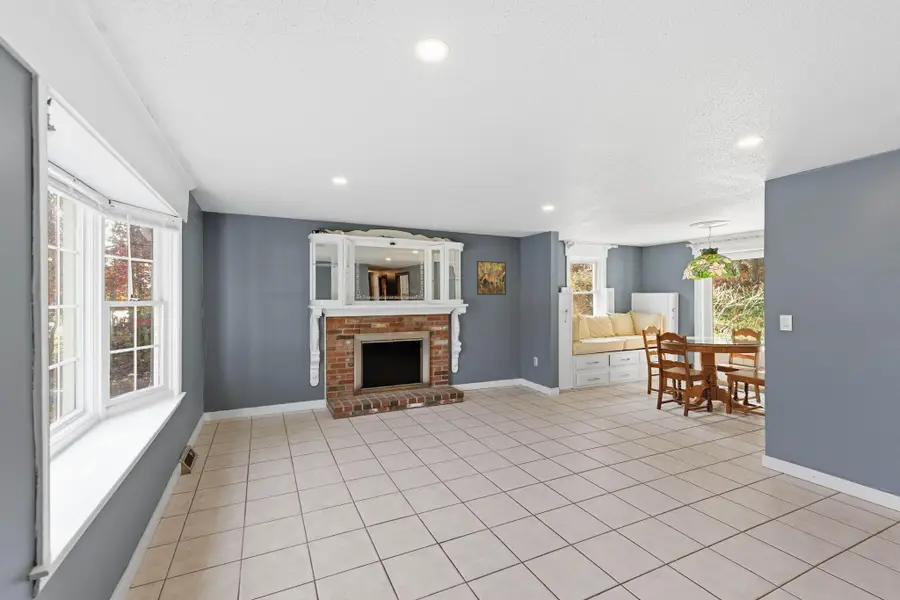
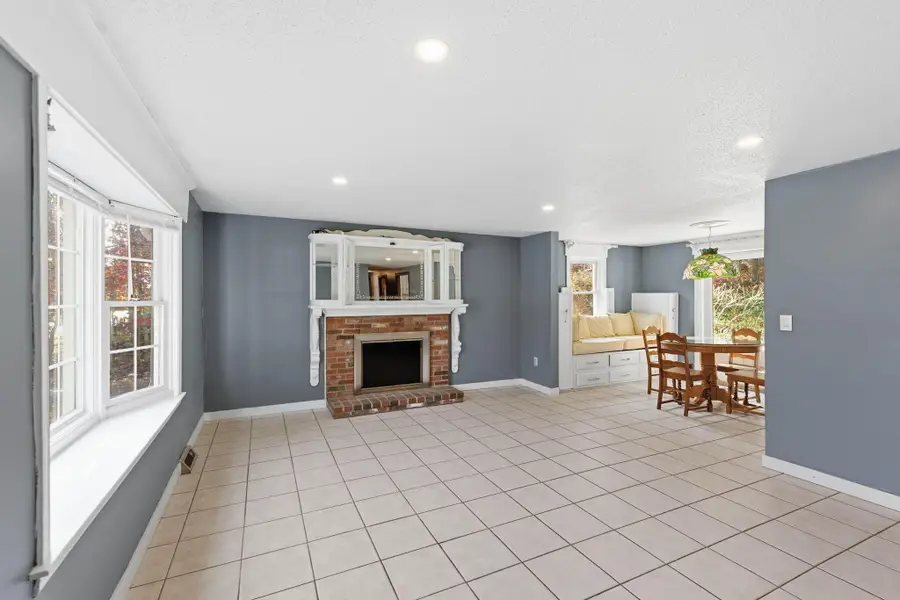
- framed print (491, 278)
